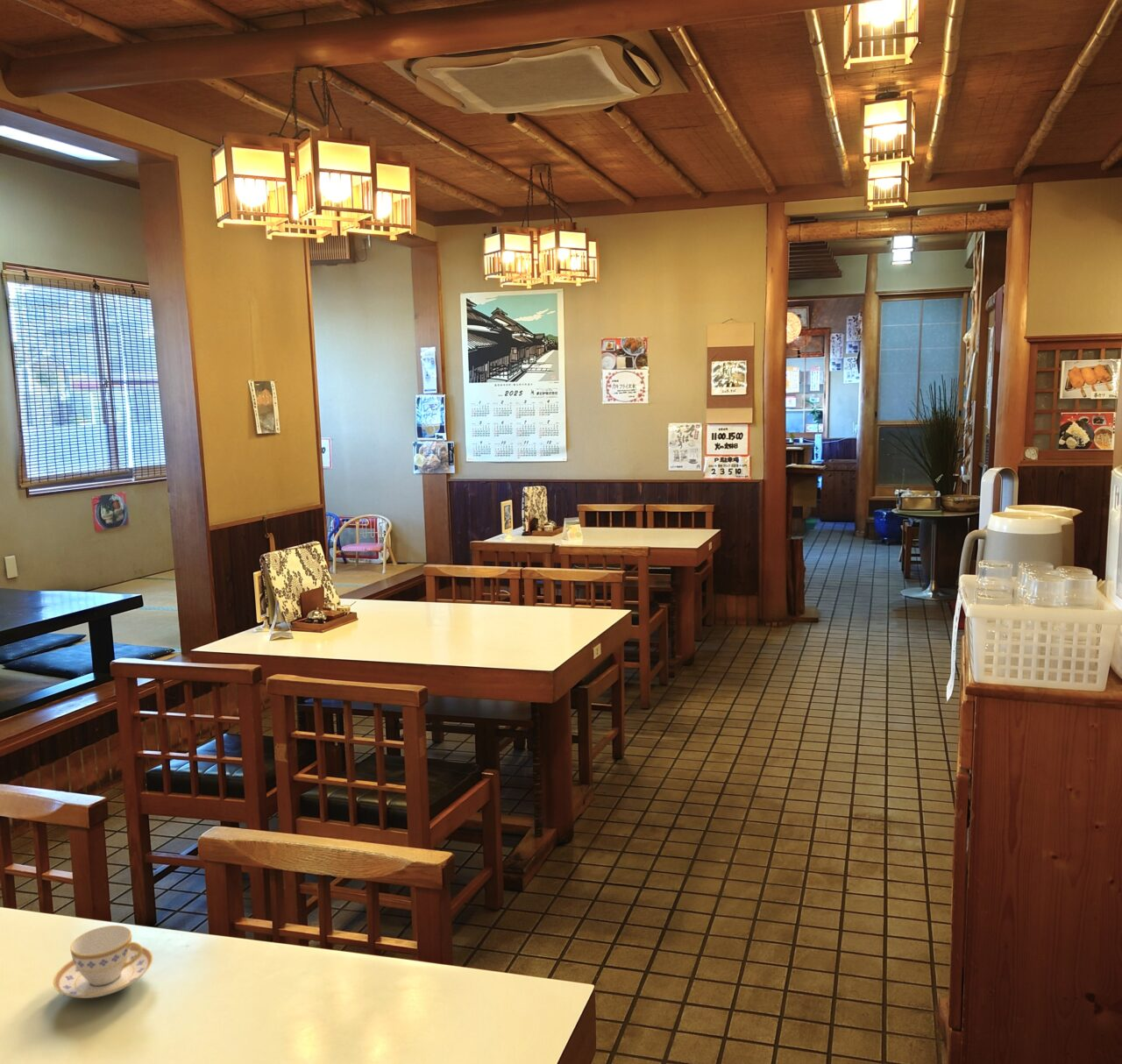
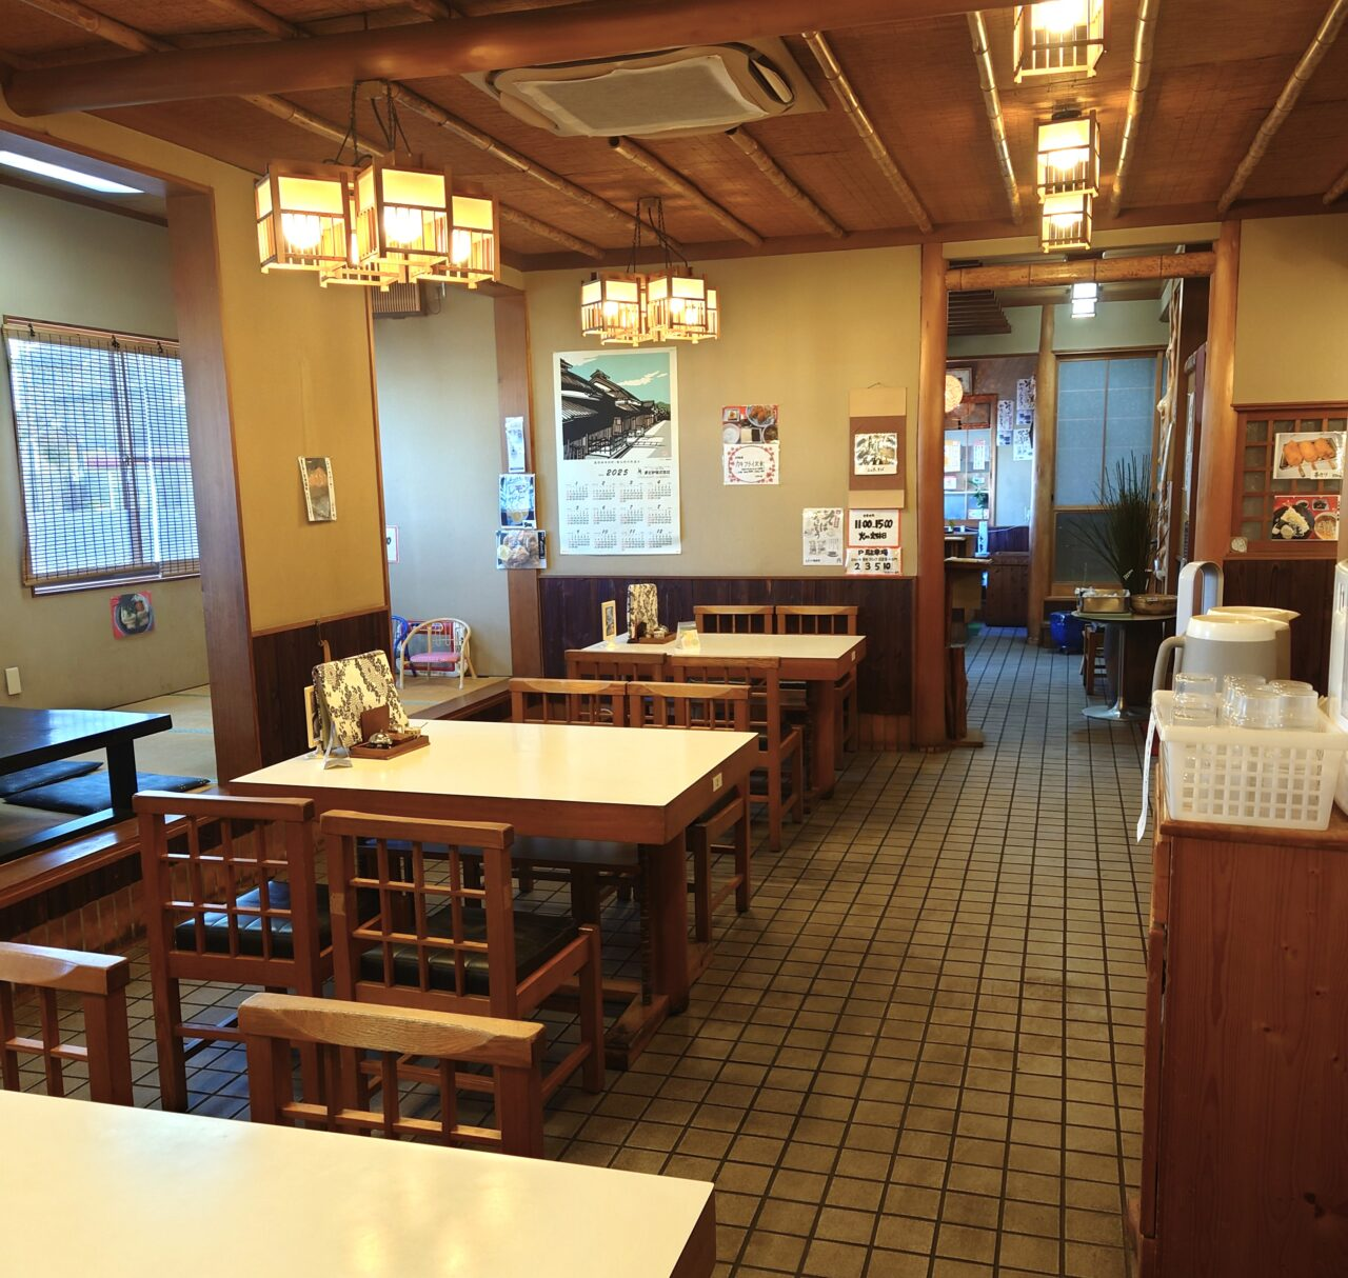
- teacup (103, 961)
